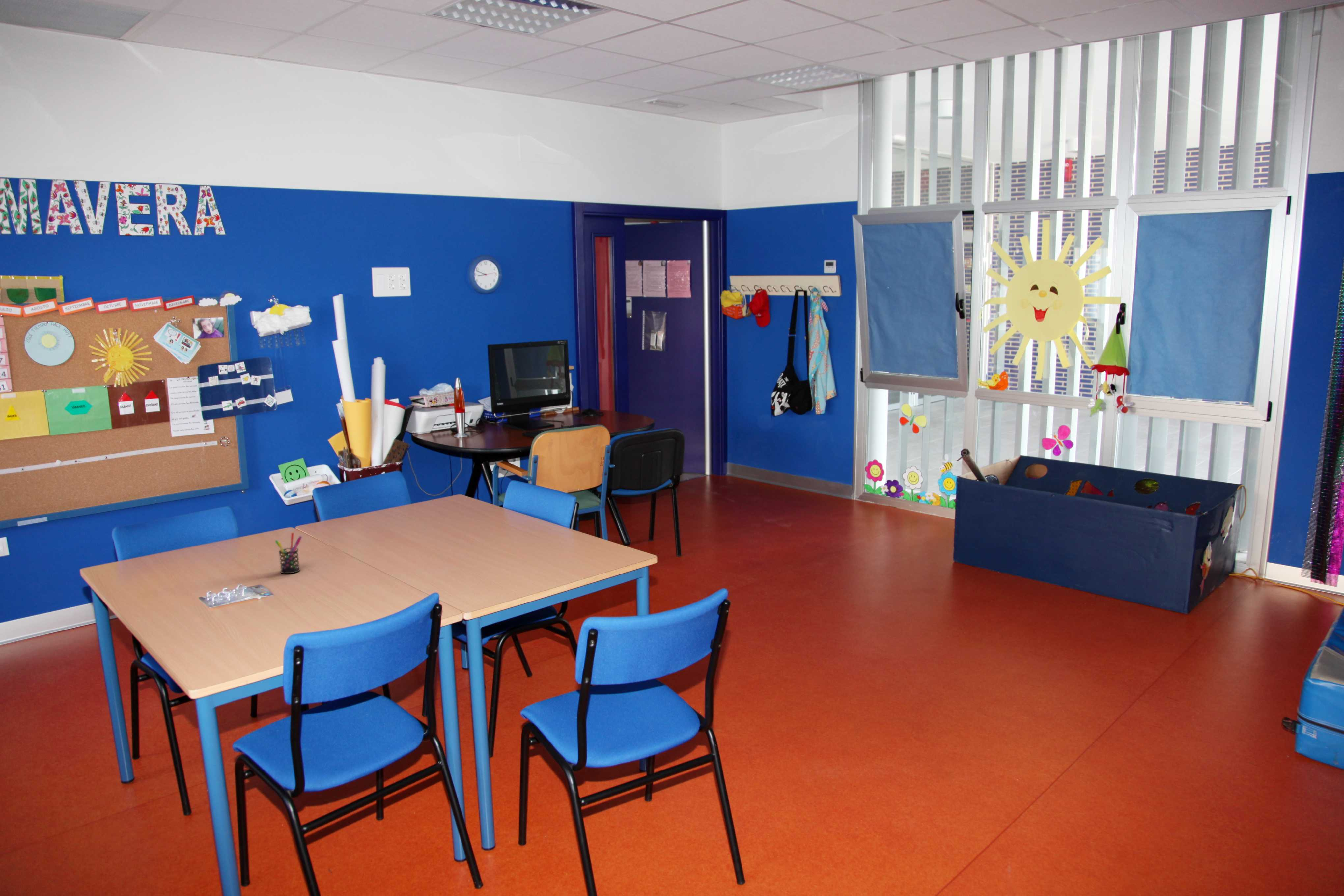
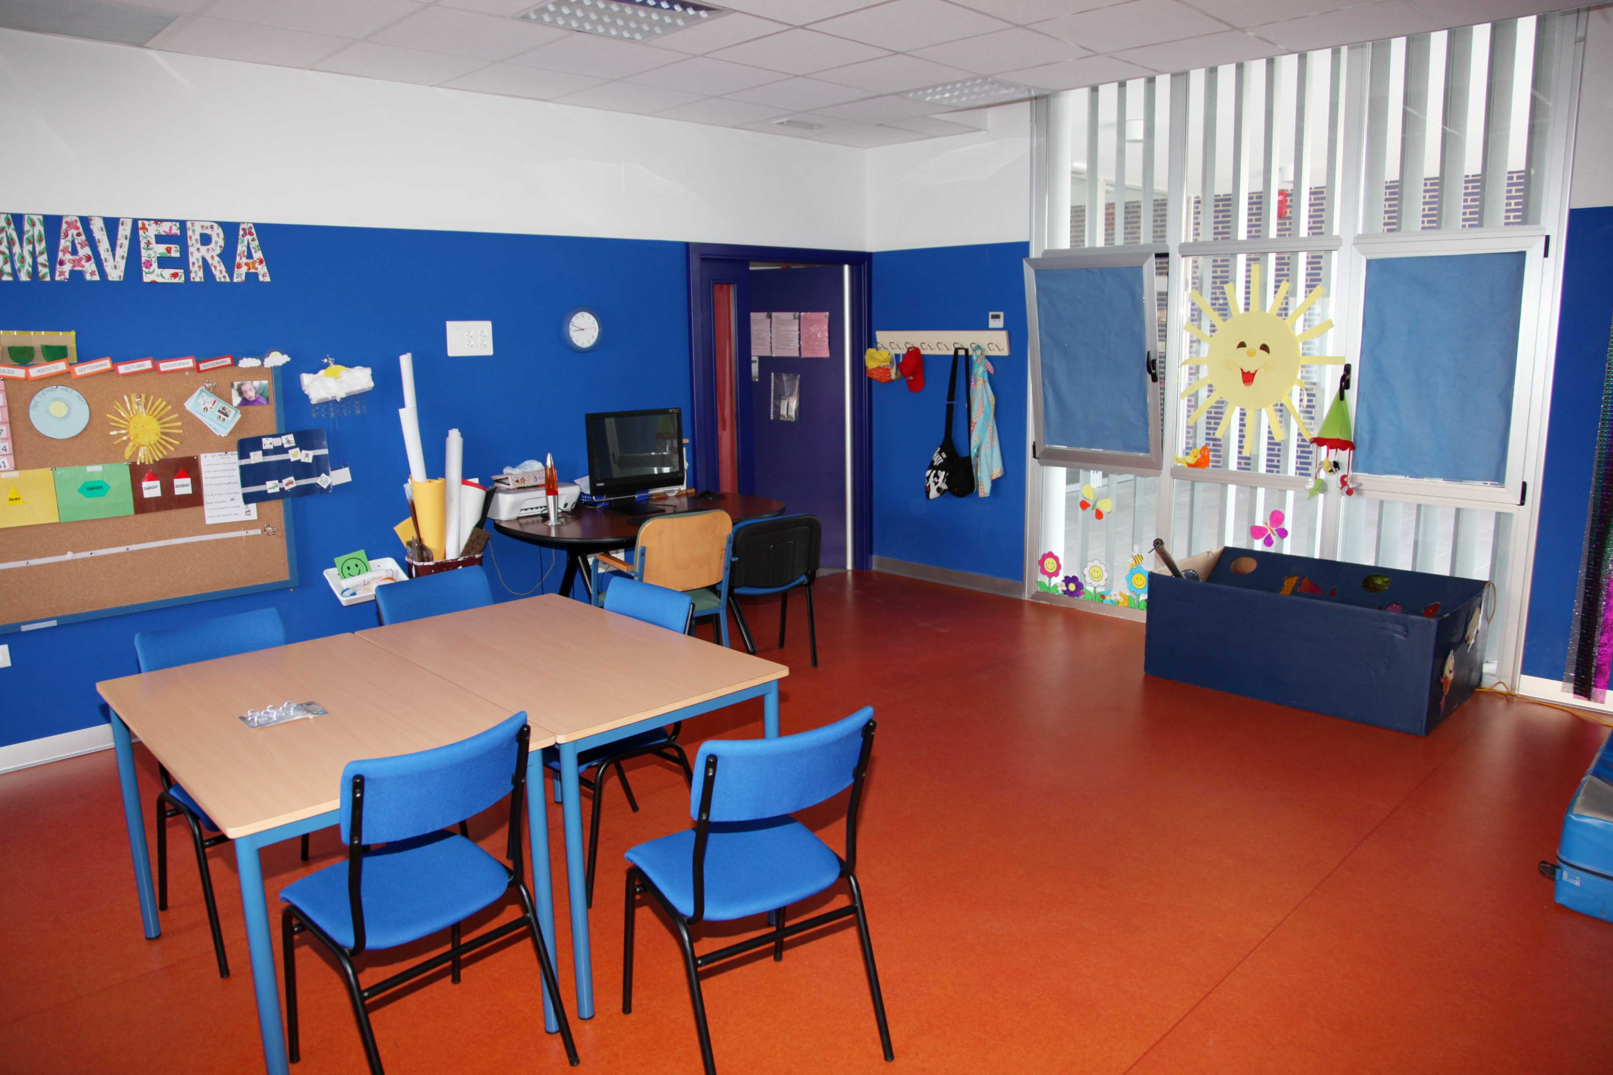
- pen holder (287, 553)
